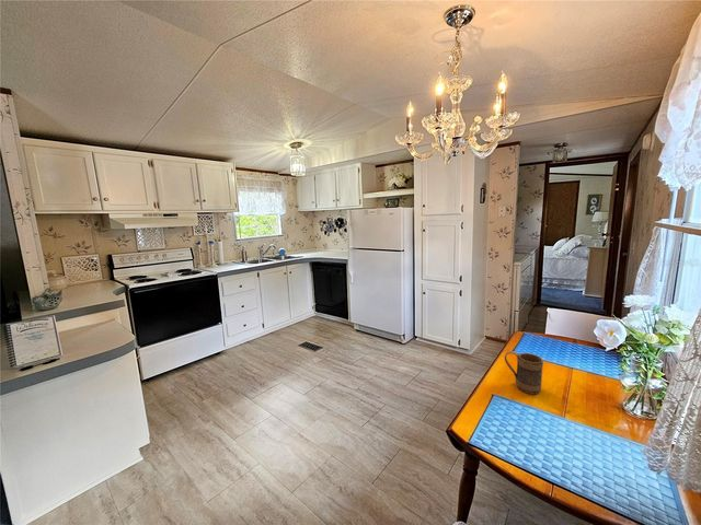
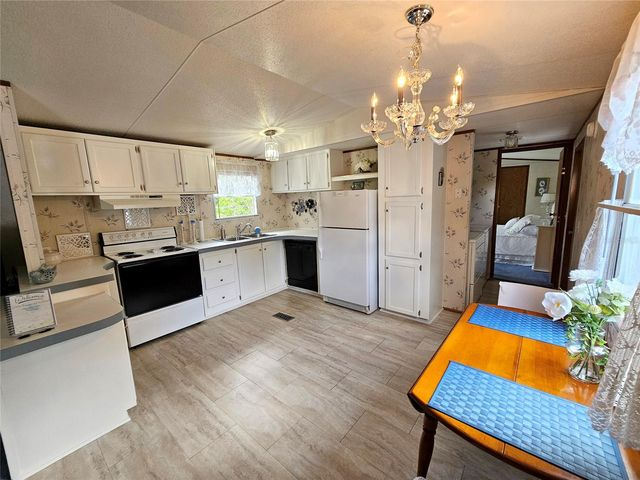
- mug (522, 370)
